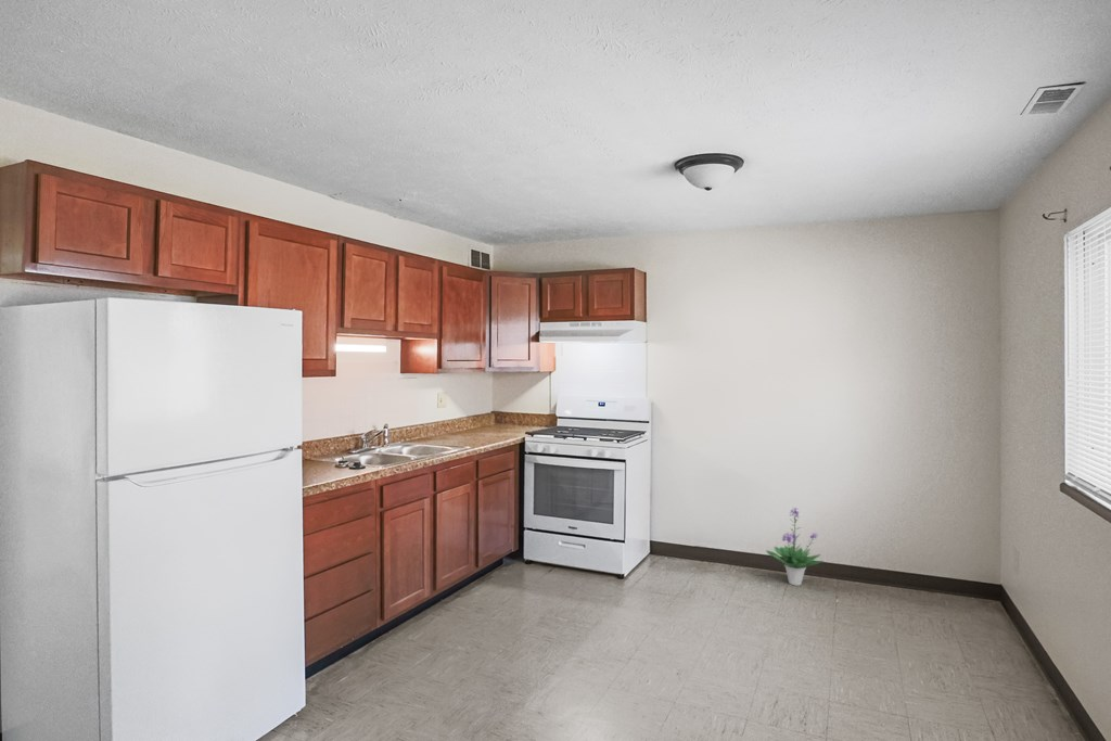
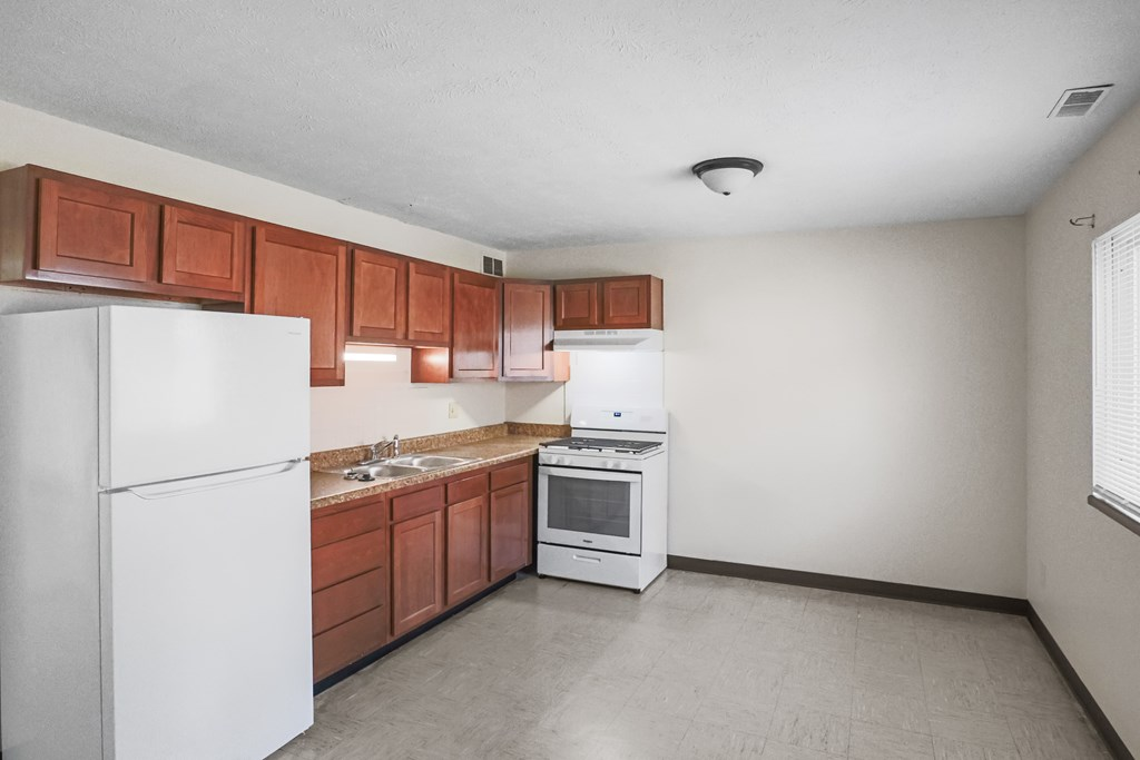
- potted plant (794, 546)
